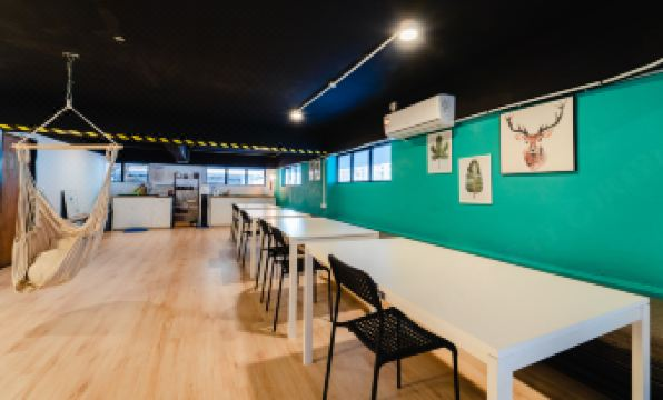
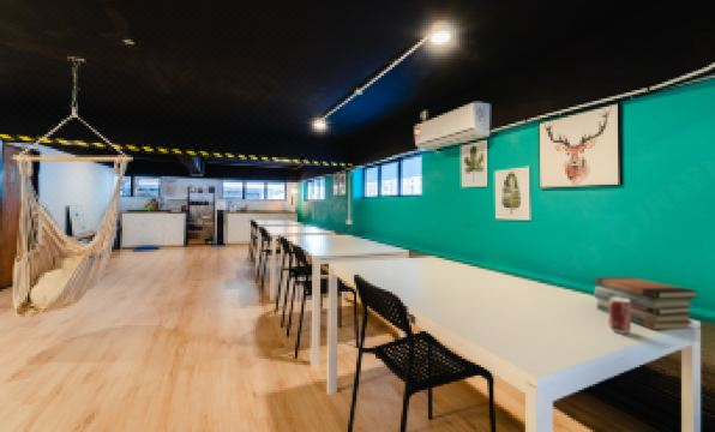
+ book stack (639, 300)
+ beverage can (619, 314)
